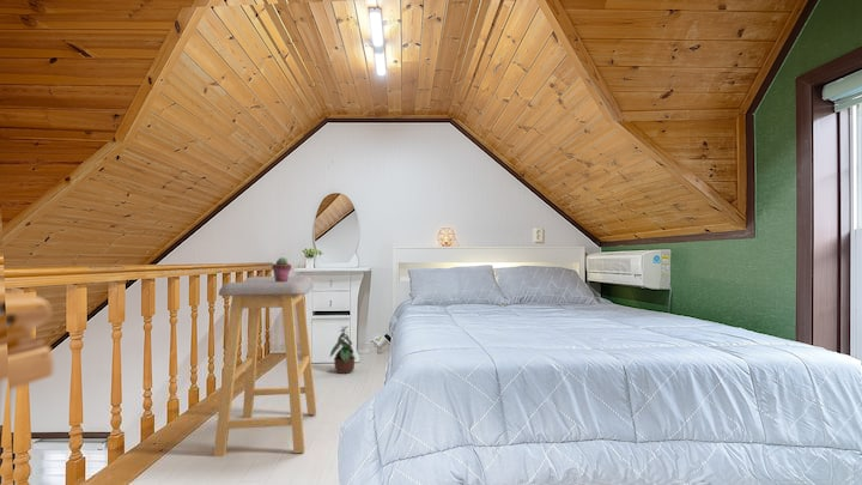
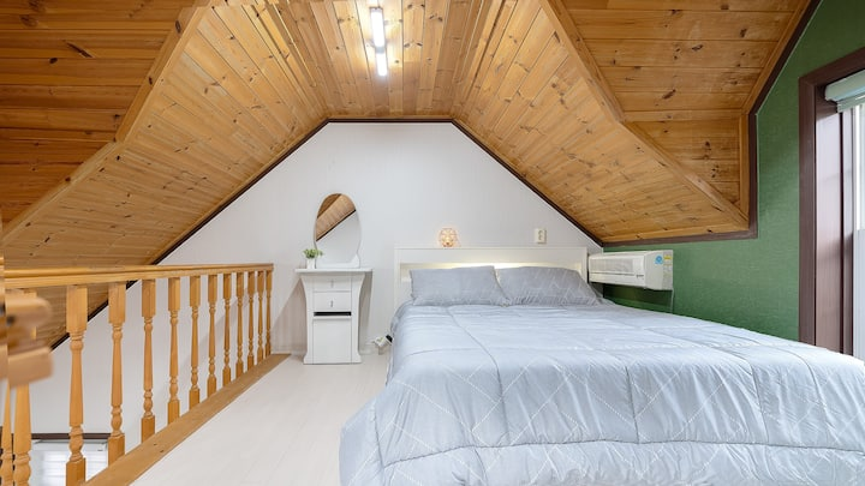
- potted plant (342, 347)
- potted succulent (281, 266)
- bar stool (256, 354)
